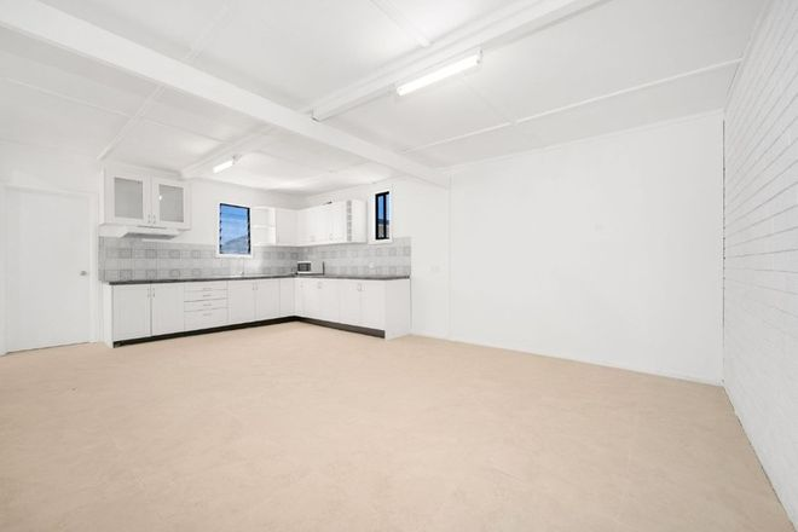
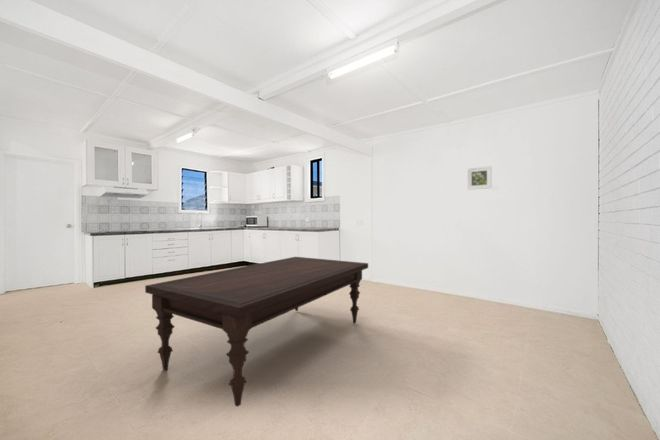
+ dining table (278, 306)
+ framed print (479, 178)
